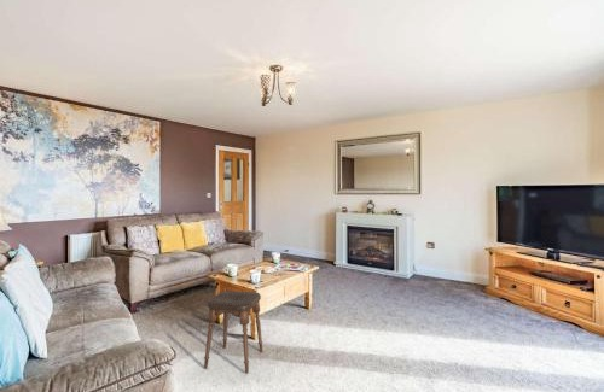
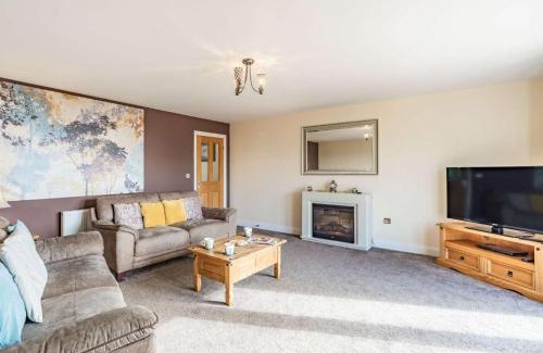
- stool (240, 323)
